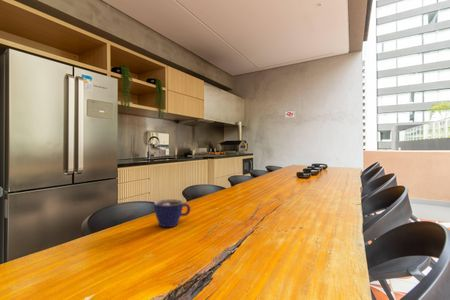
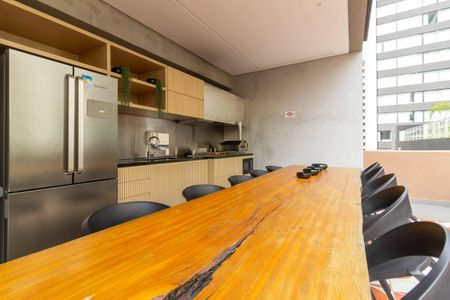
- cup (173, 212)
